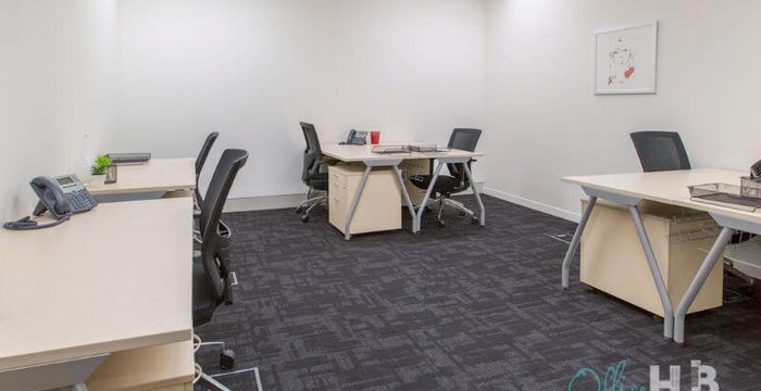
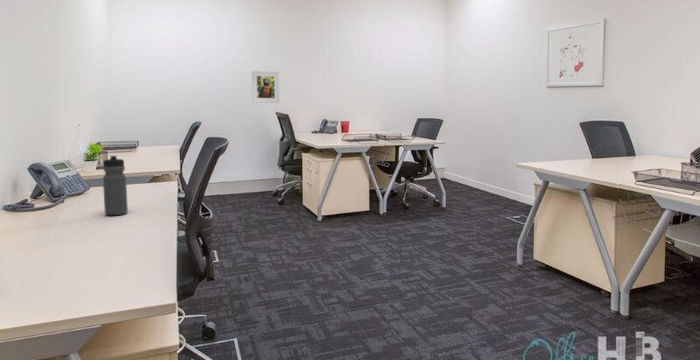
+ water bottle (114, 184)
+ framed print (265, 87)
